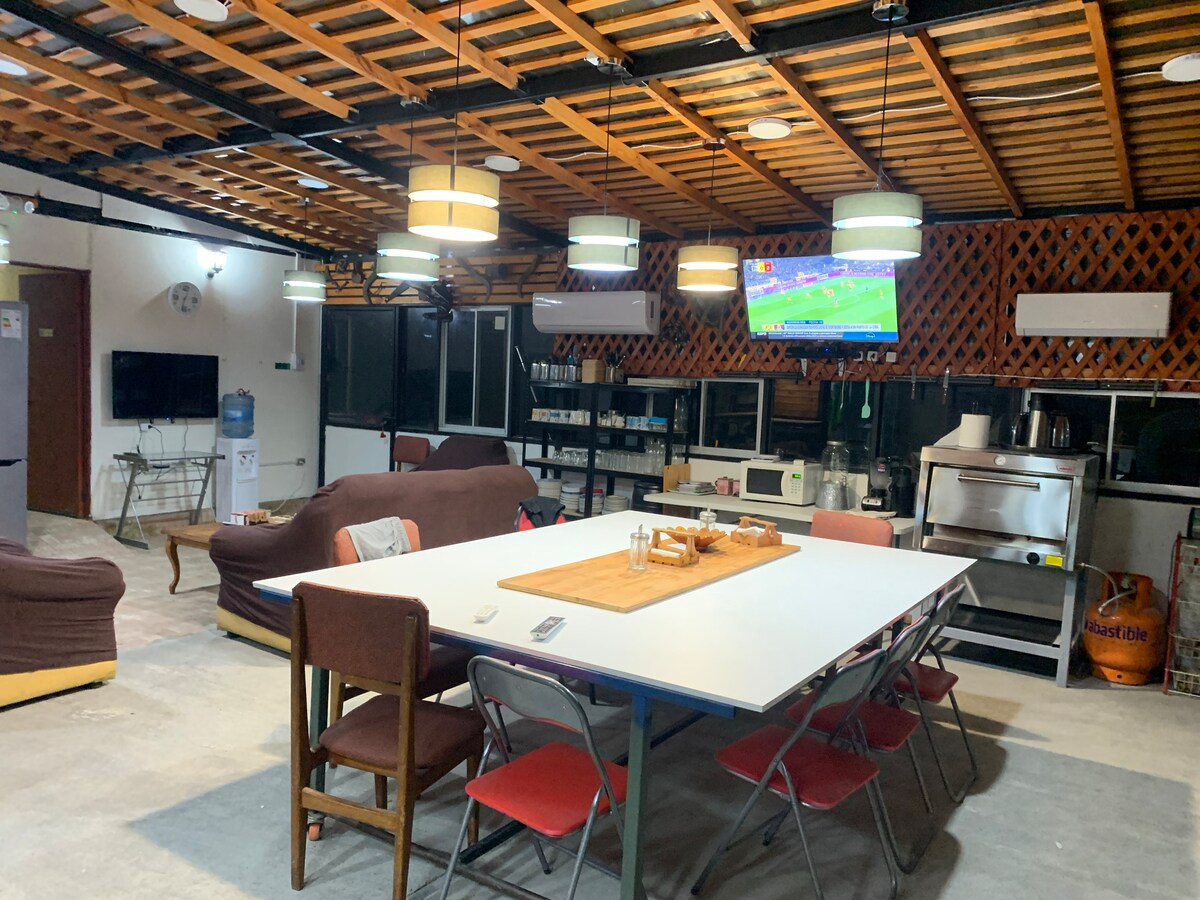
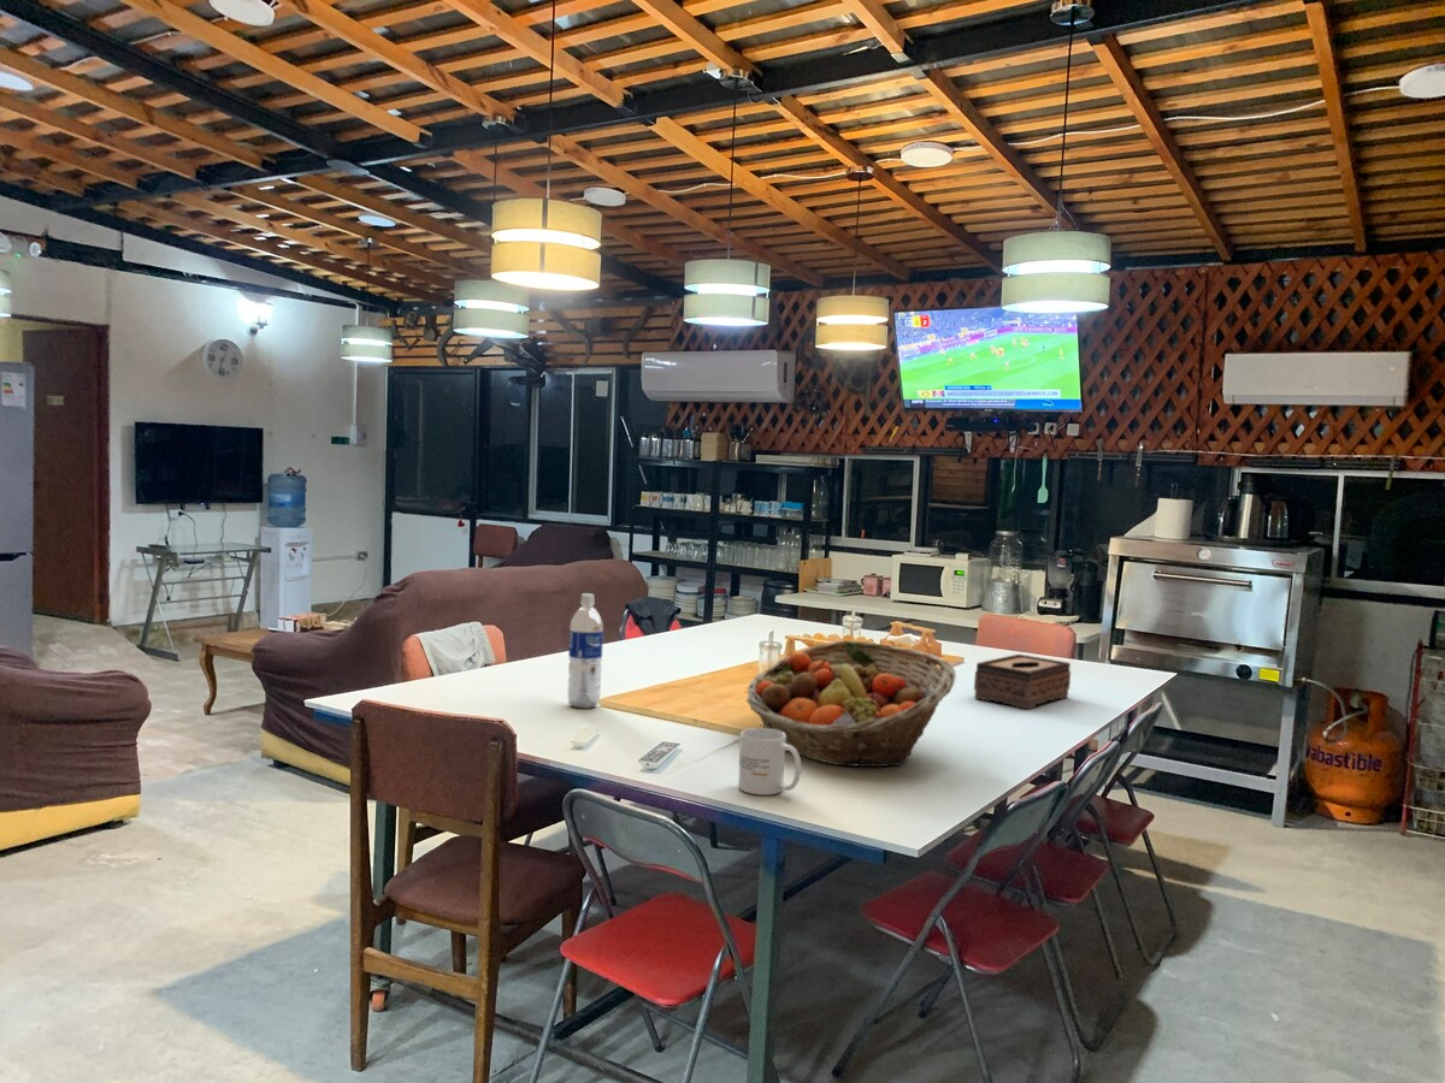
+ mug (769, 762)
+ water bottle (585, 650)
+ fruit basket (847, 699)
+ tissue box (1022, 680)
